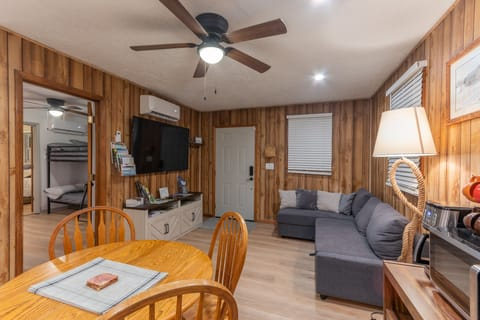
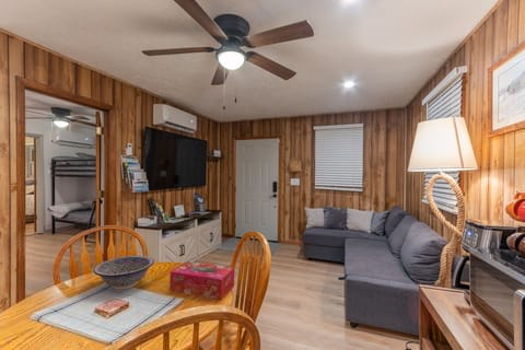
+ decorative bowl (125, 273)
+ tissue box (202, 279)
